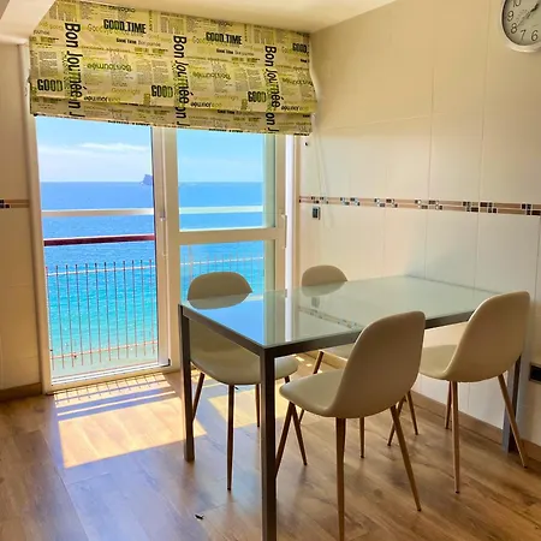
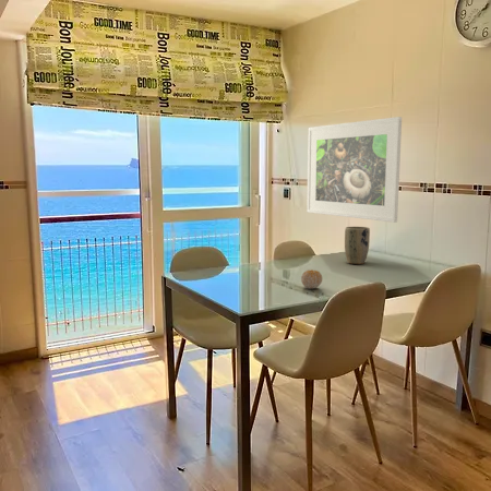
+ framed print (348, 170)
+ plant pot (357, 244)
+ fruit (311, 278)
